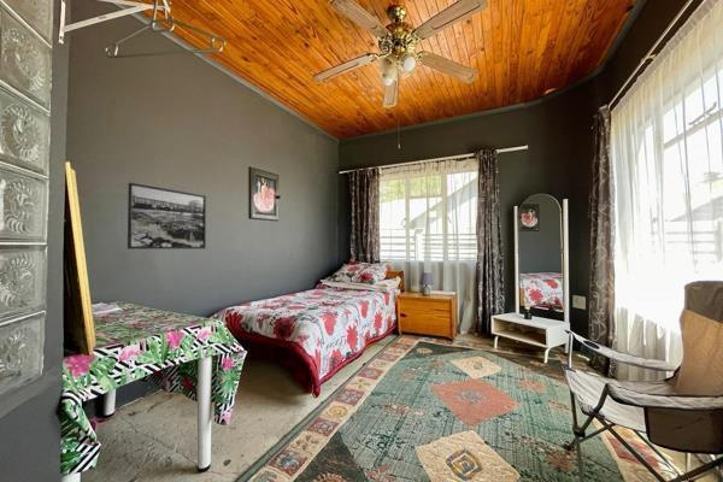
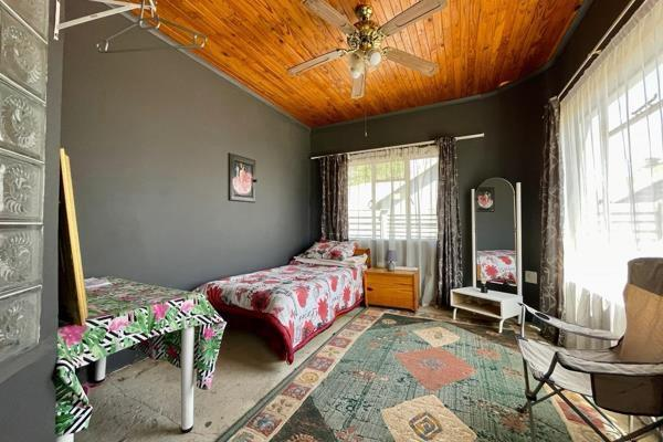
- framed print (171, 219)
